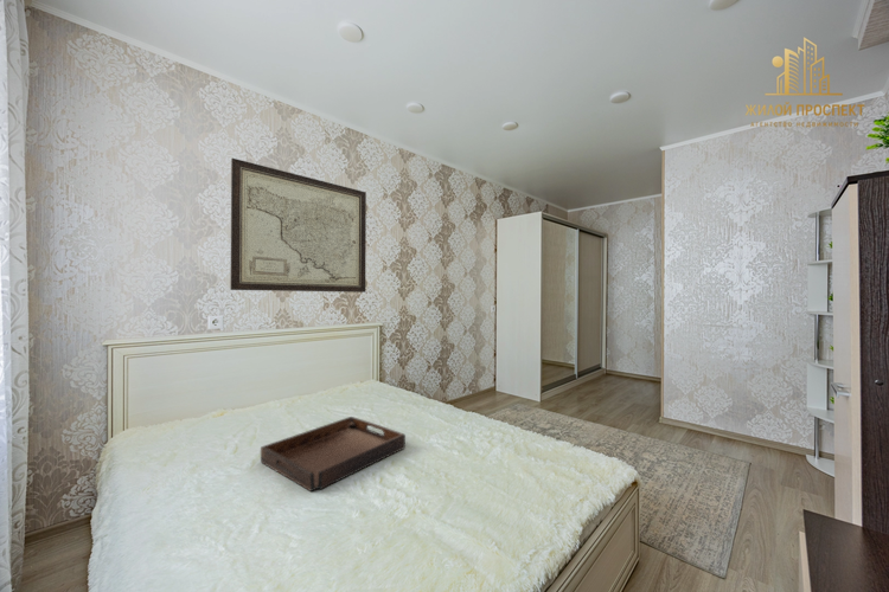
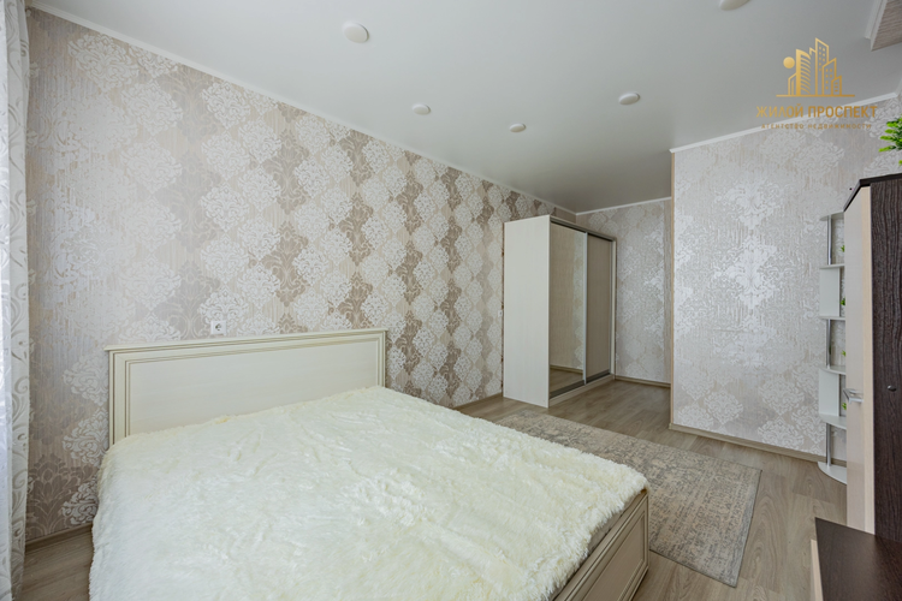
- serving tray (335, 446)
- wall art (307, 234)
